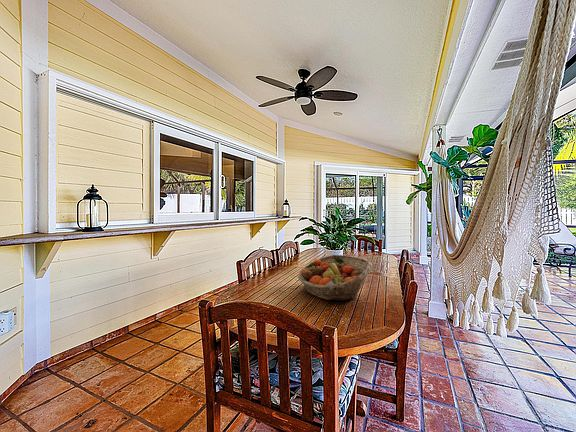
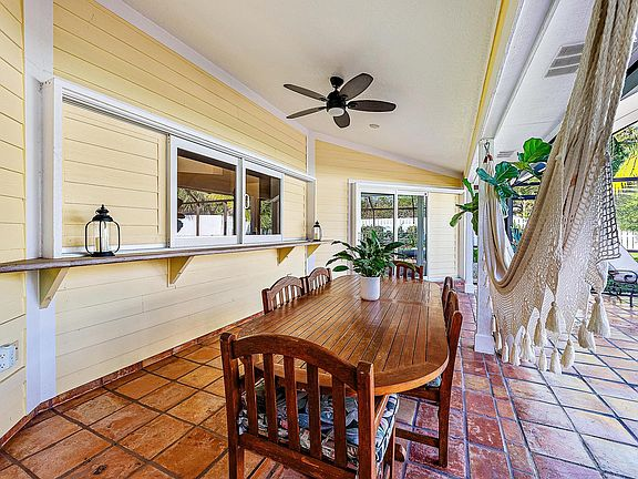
- fruit basket (333, 275)
